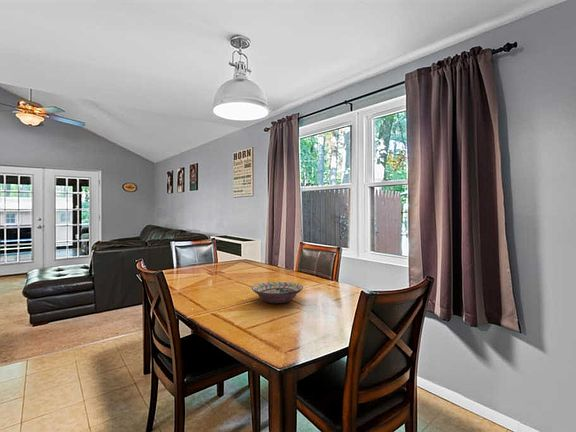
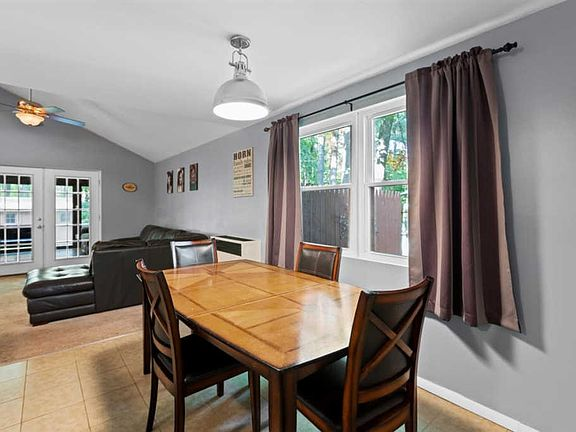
- decorative bowl (277, 293)
